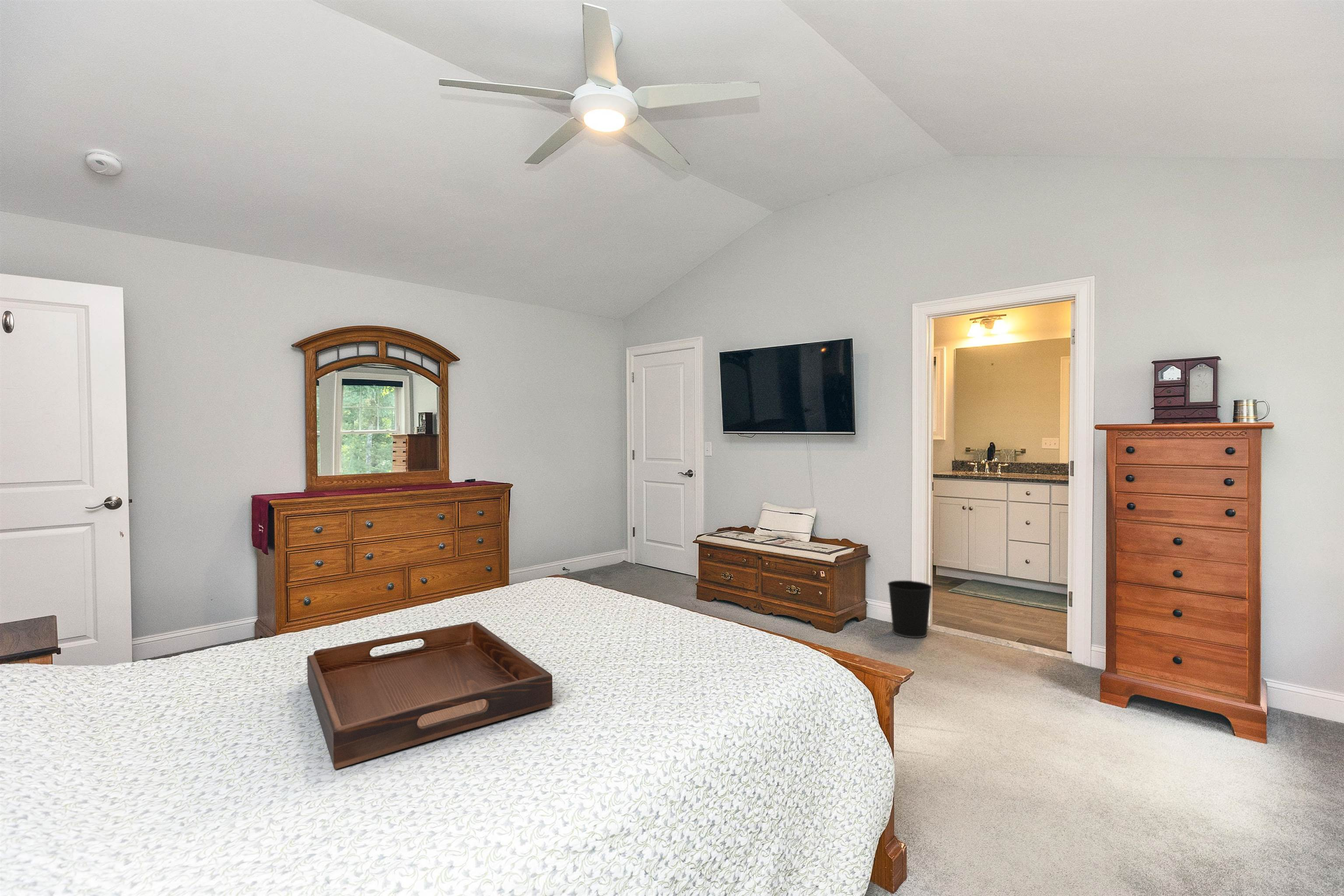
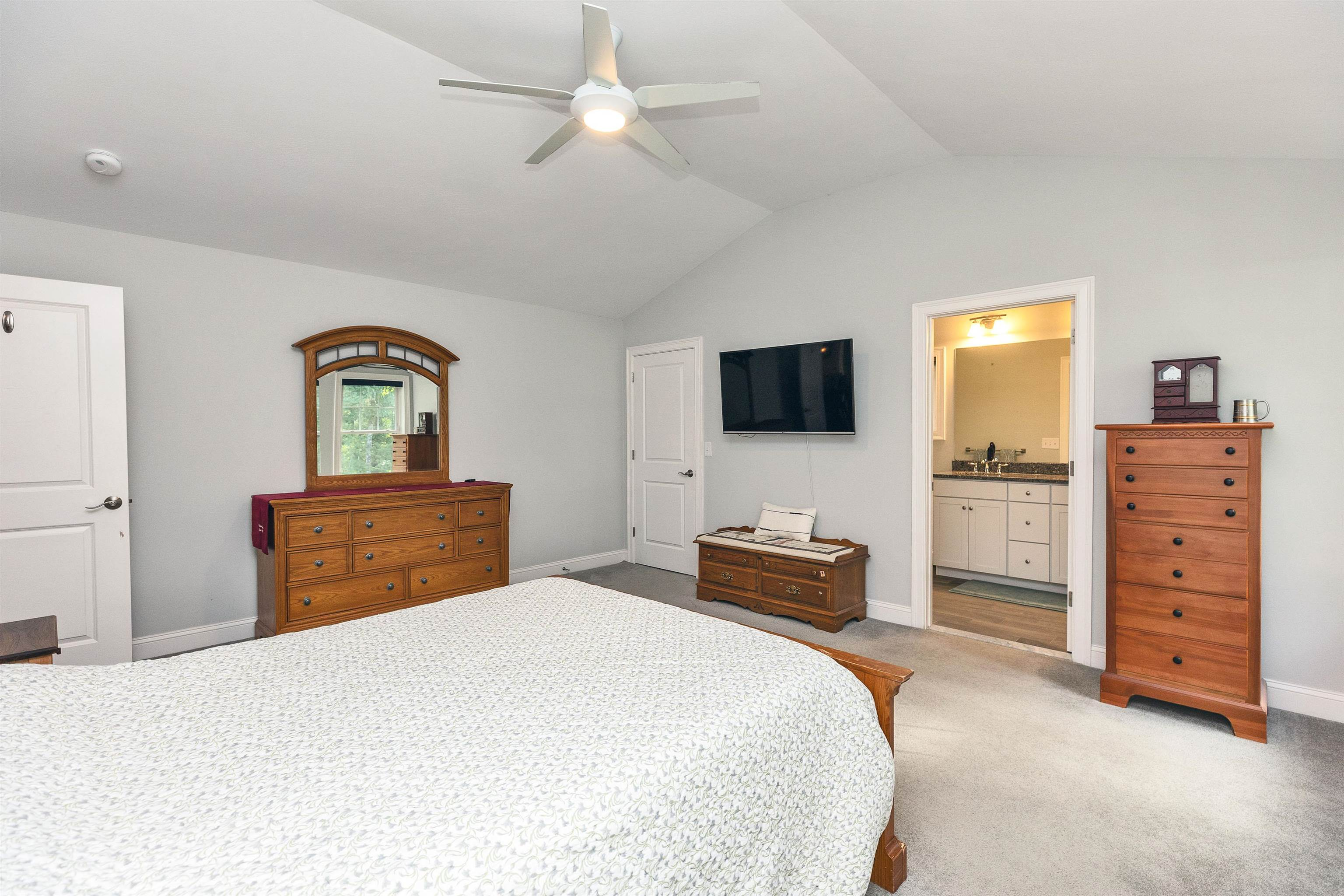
- serving tray (422, 677)
- wastebasket (910, 609)
